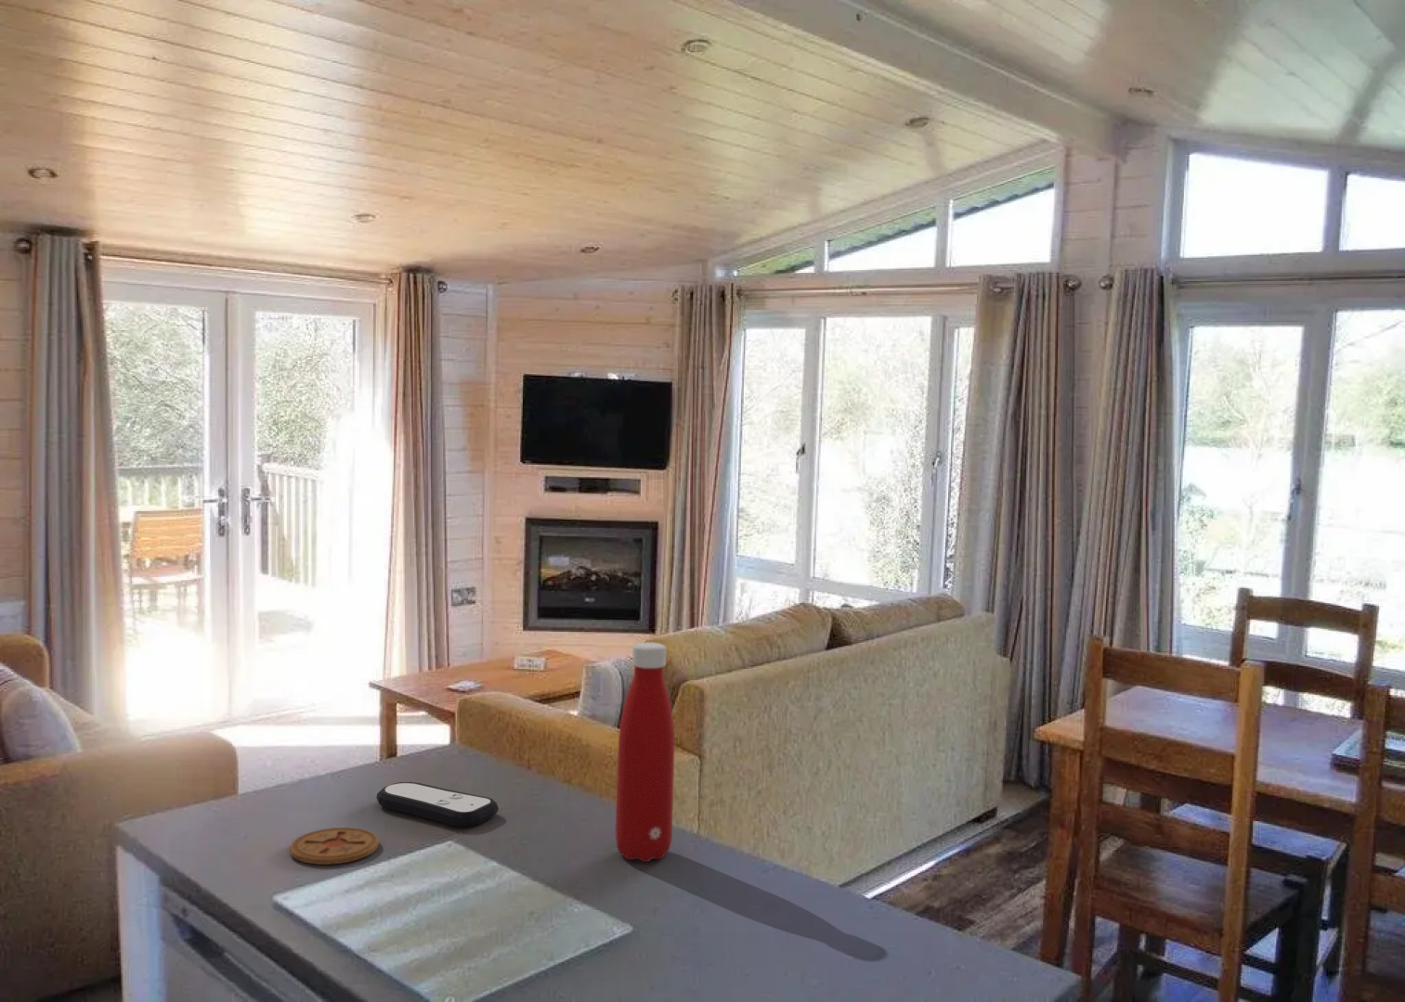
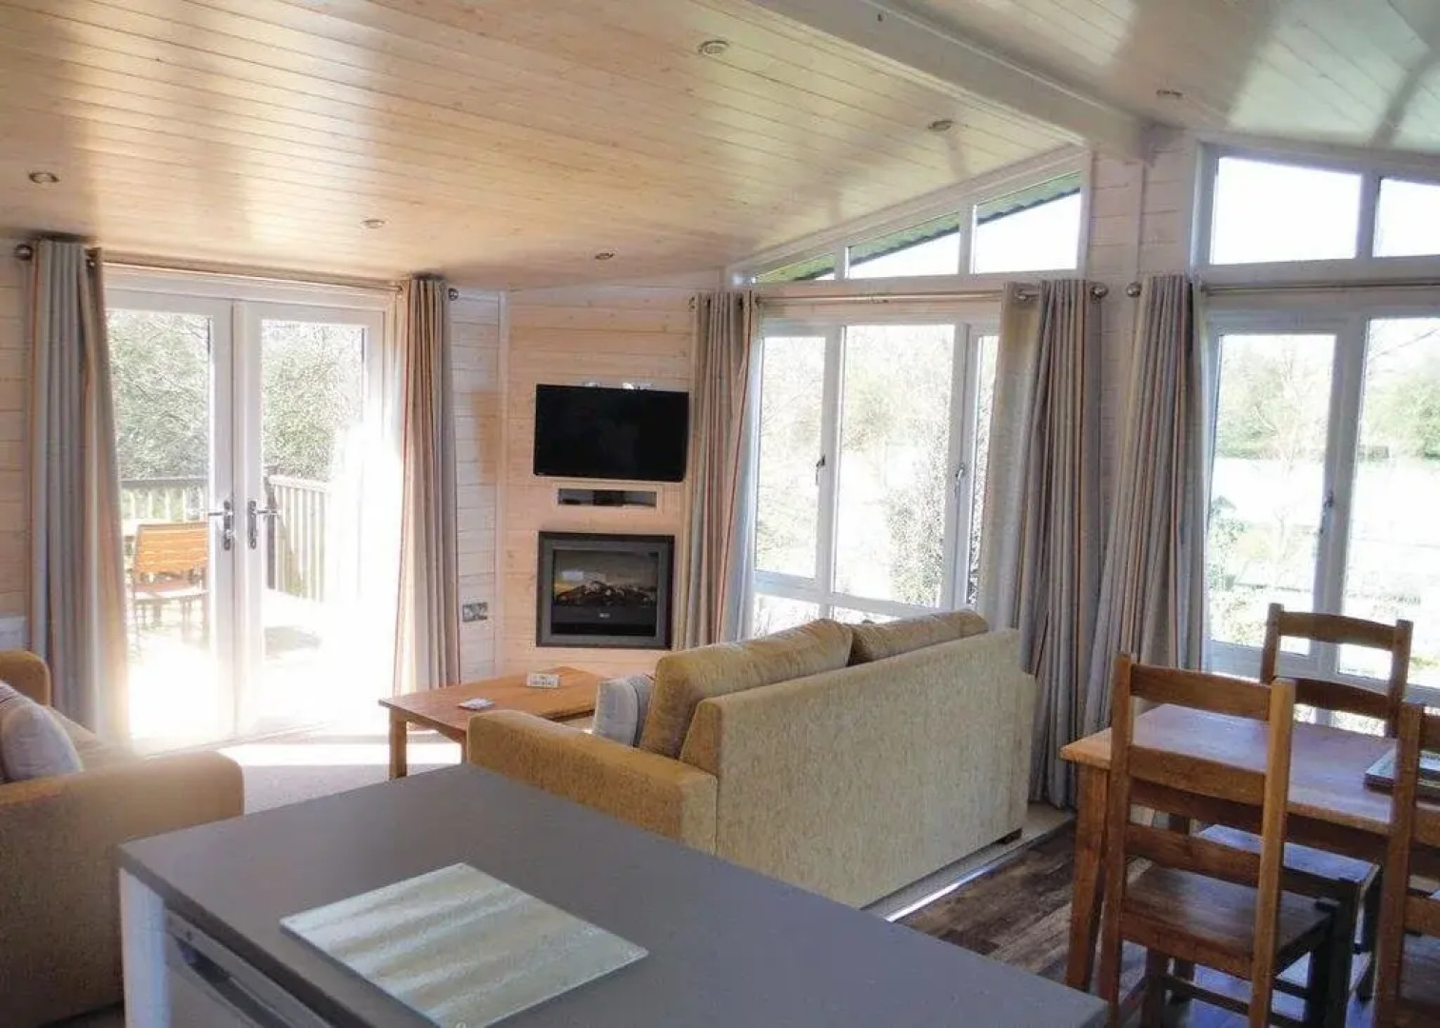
- bottle (647, 748)
- coaster (334, 845)
- remote control (435, 802)
